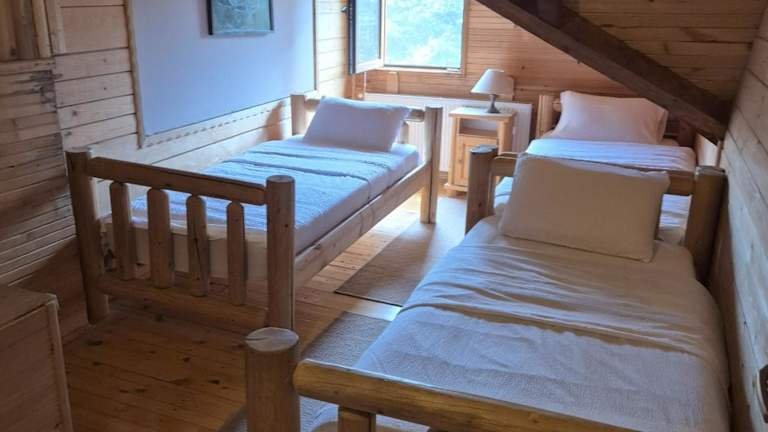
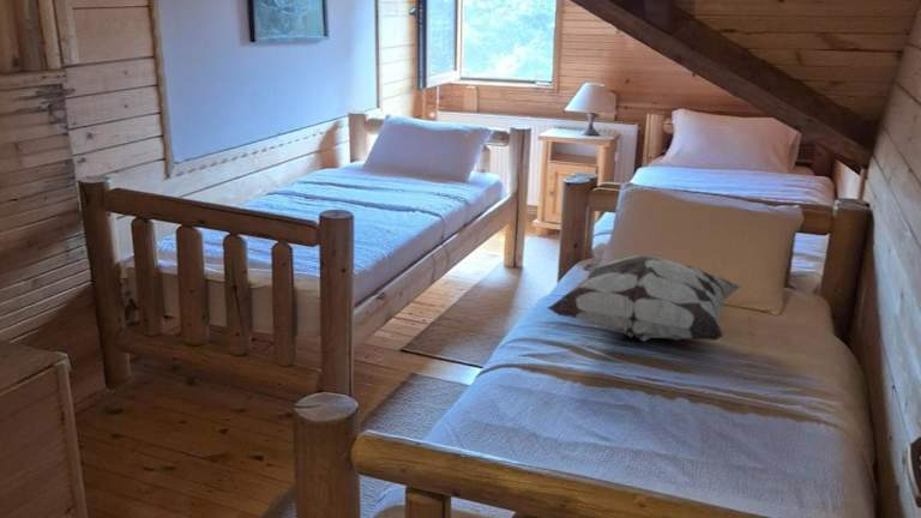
+ decorative pillow (645, 295)
